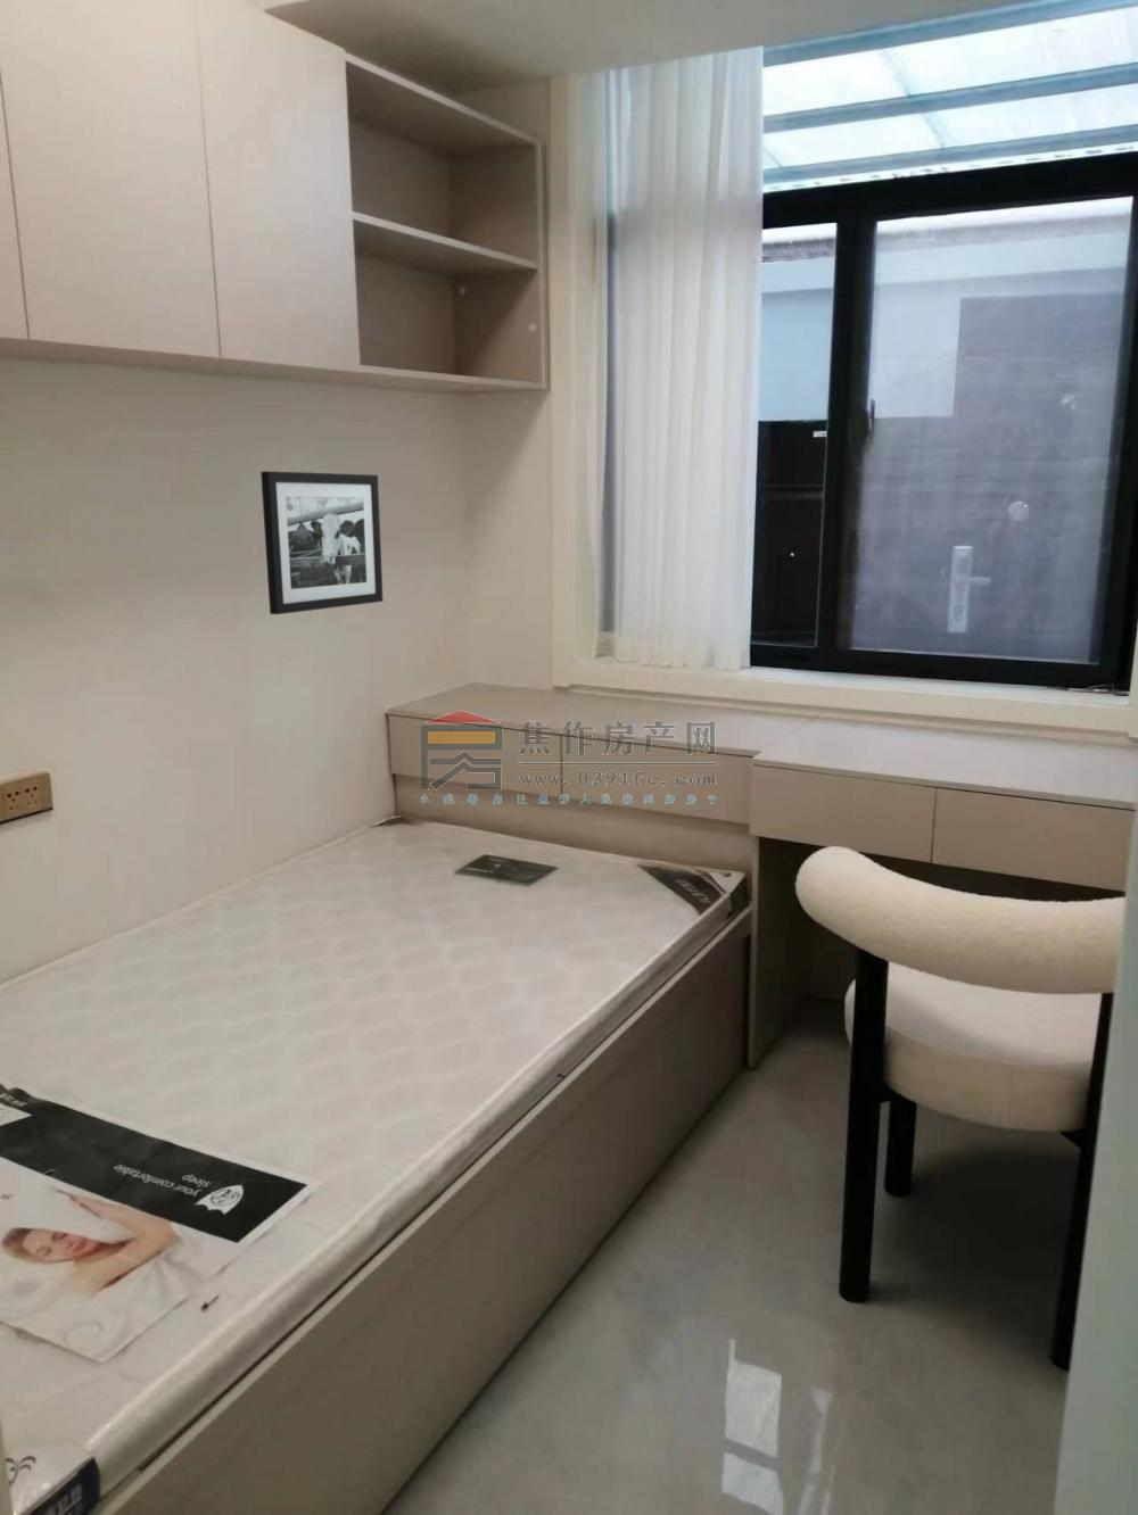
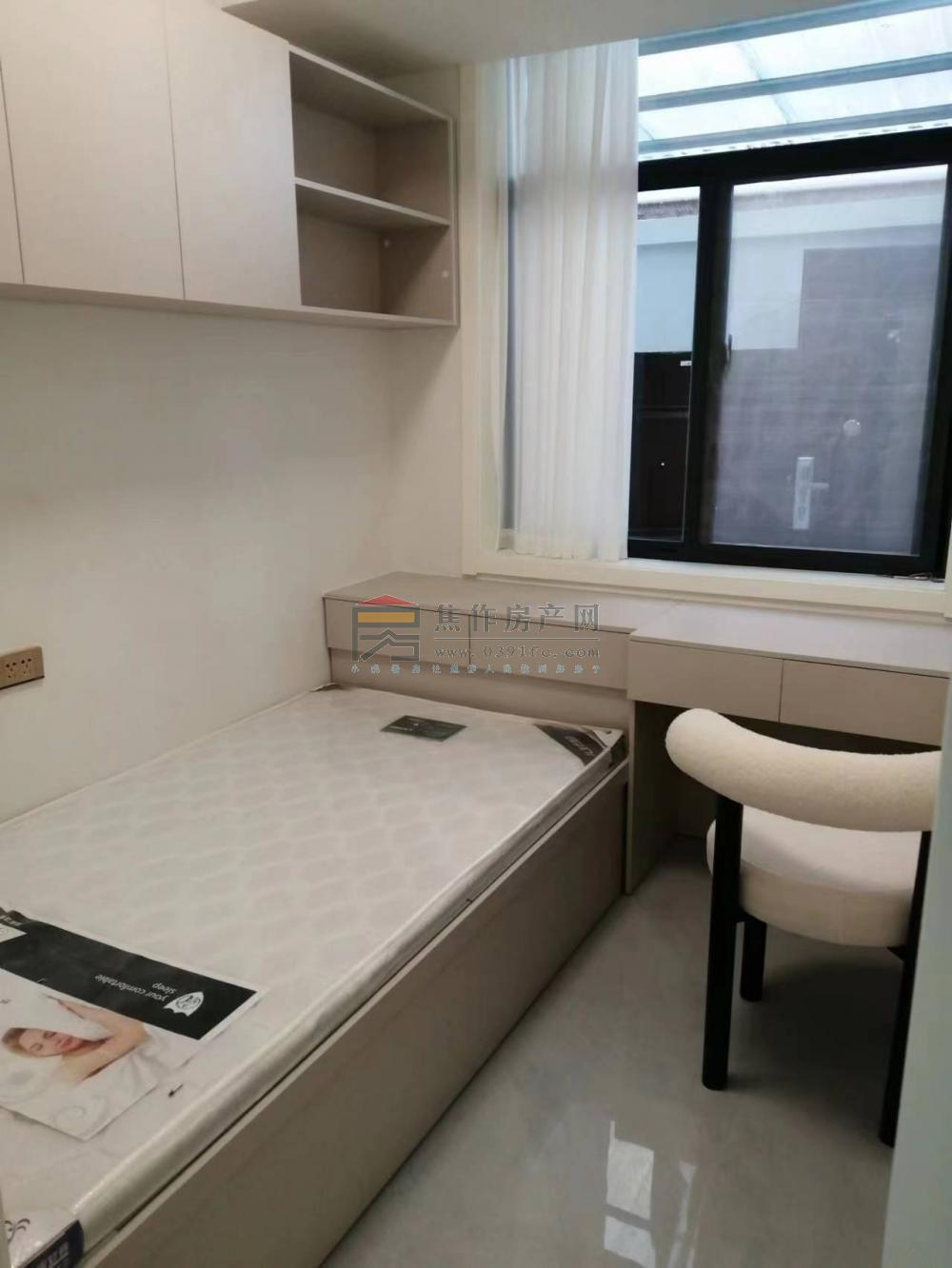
- picture frame (325, 540)
